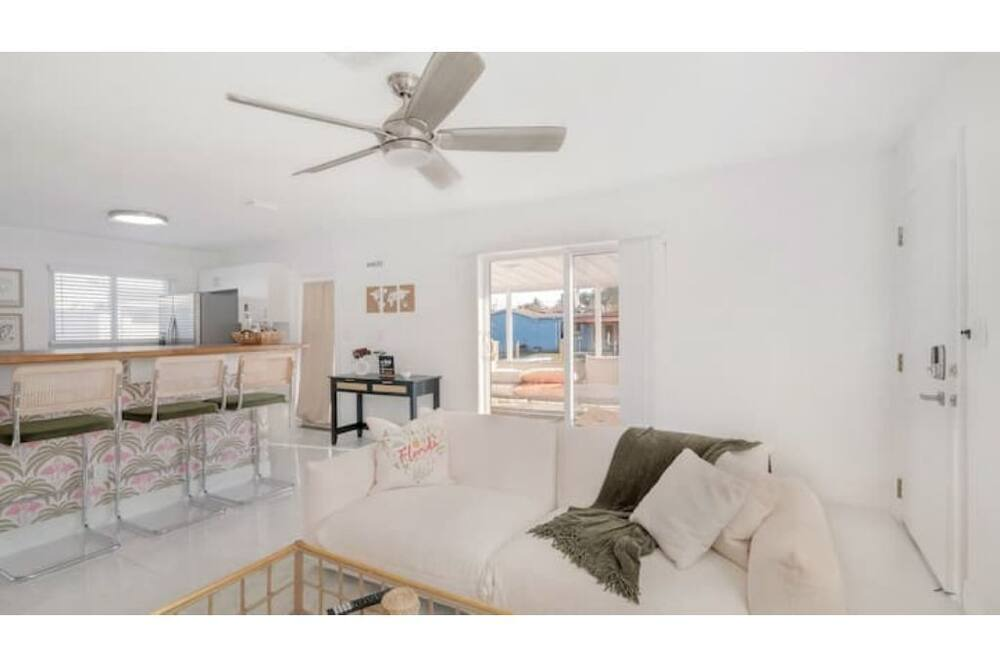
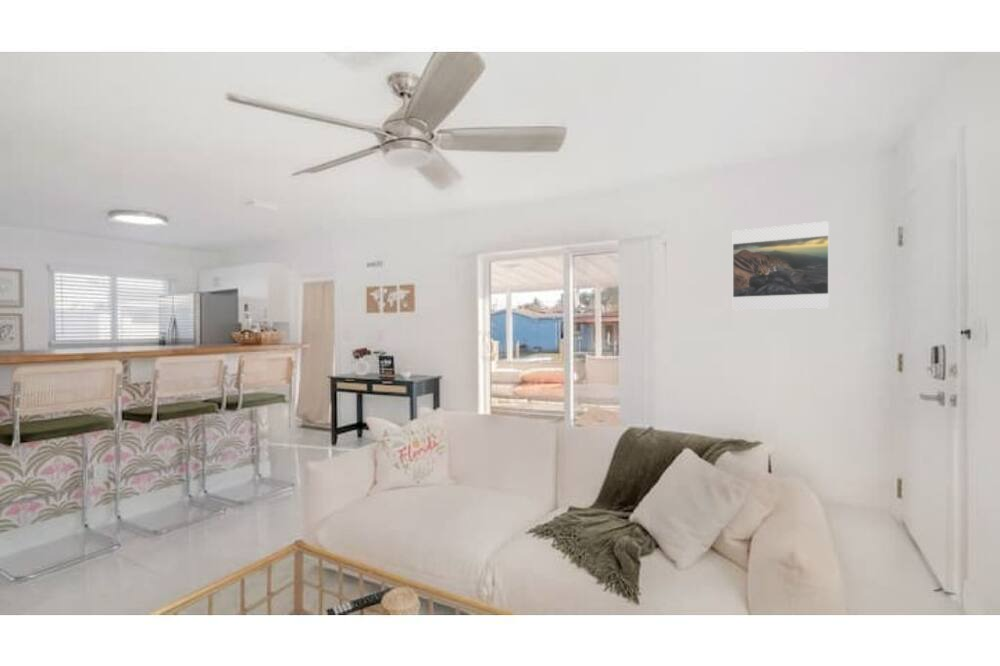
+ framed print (778, 268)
